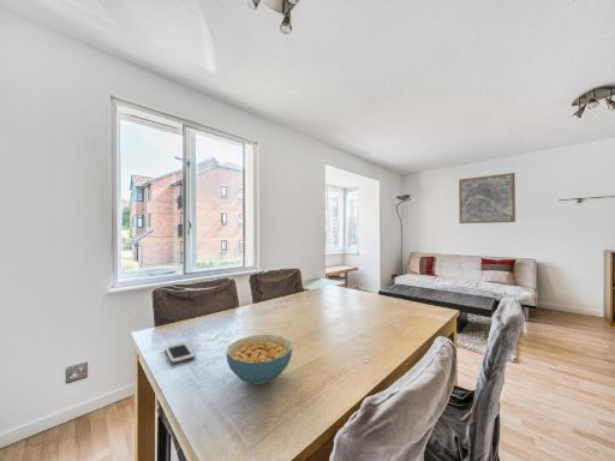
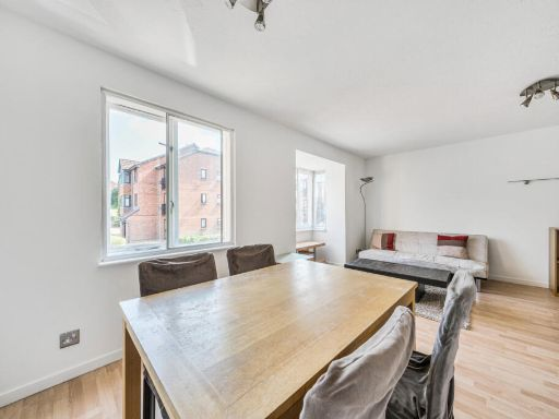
- wall art (485, 199)
- cell phone (179, 352)
- cereal bowl (259, 363)
